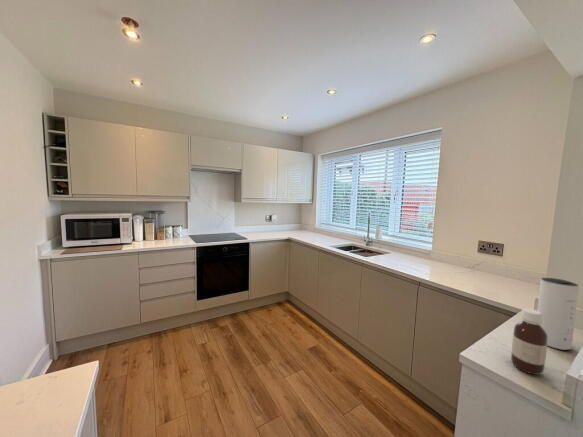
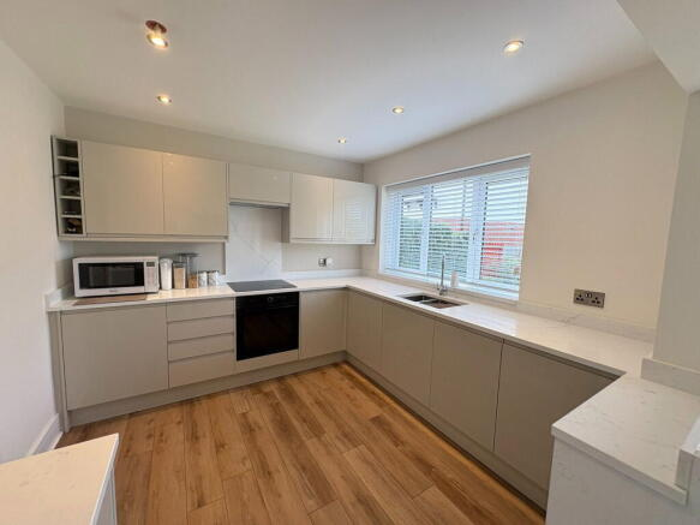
- bottle (529, 340)
- speaker (556, 311)
